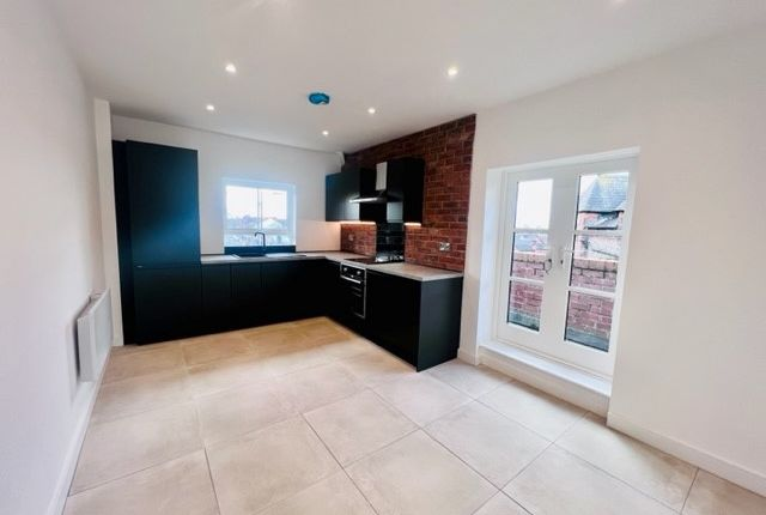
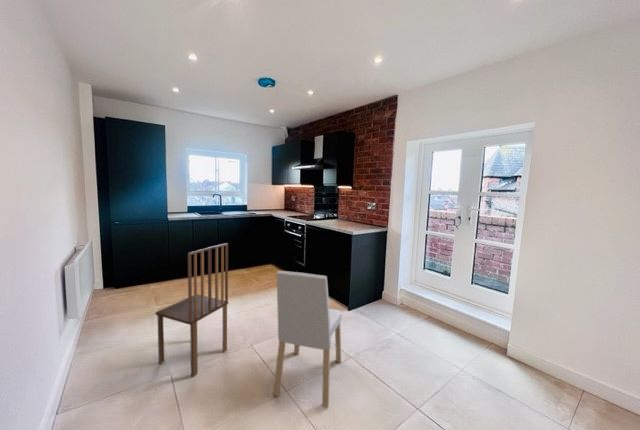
+ dining chair (311, 320)
+ dining chair (193, 301)
